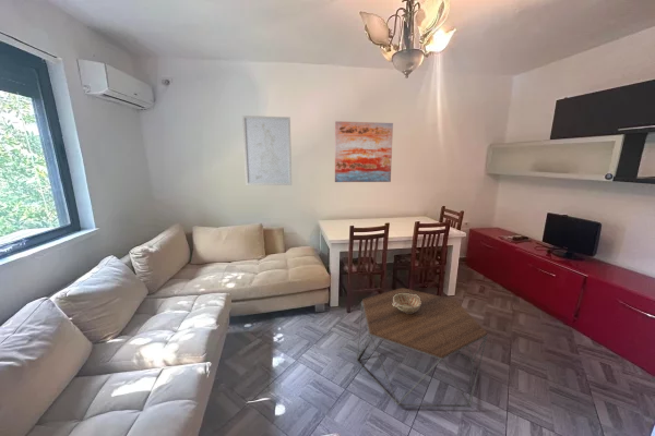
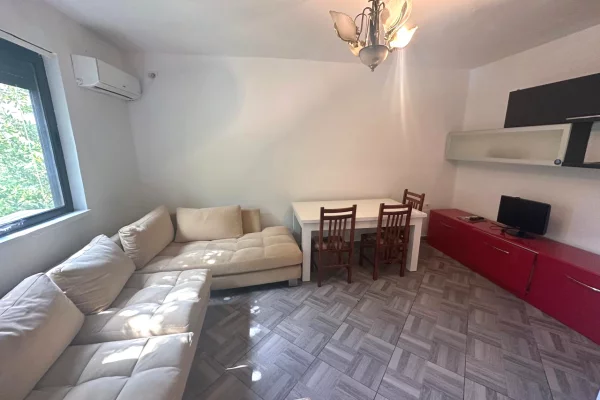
- coffee table (415, 338)
- wall art (267, 152)
- decorative bowl (406, 304)
- wall art (364, 153)
